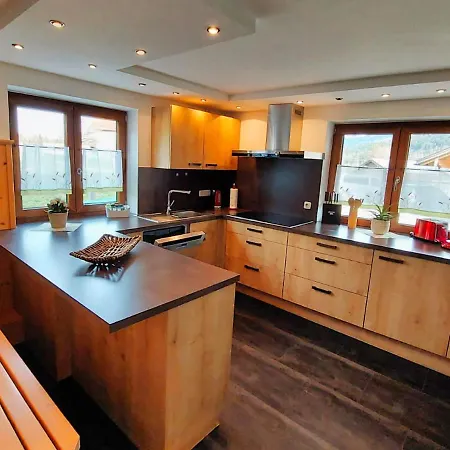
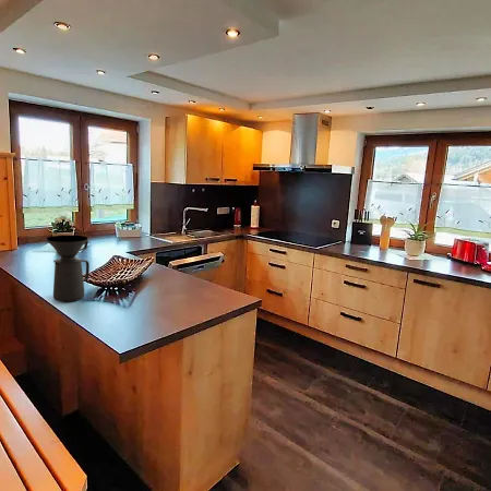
+ coffee maker (68, 267)
